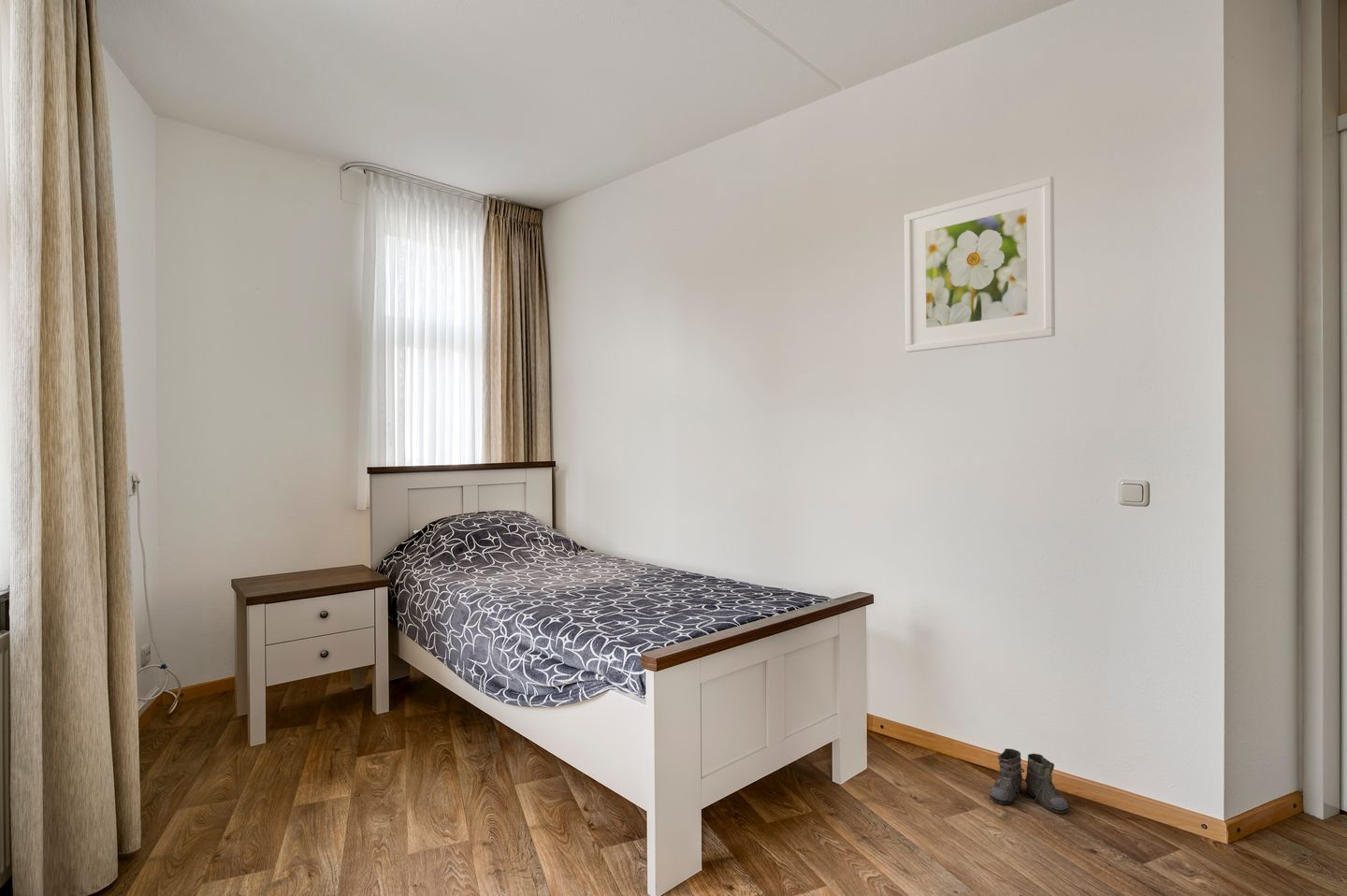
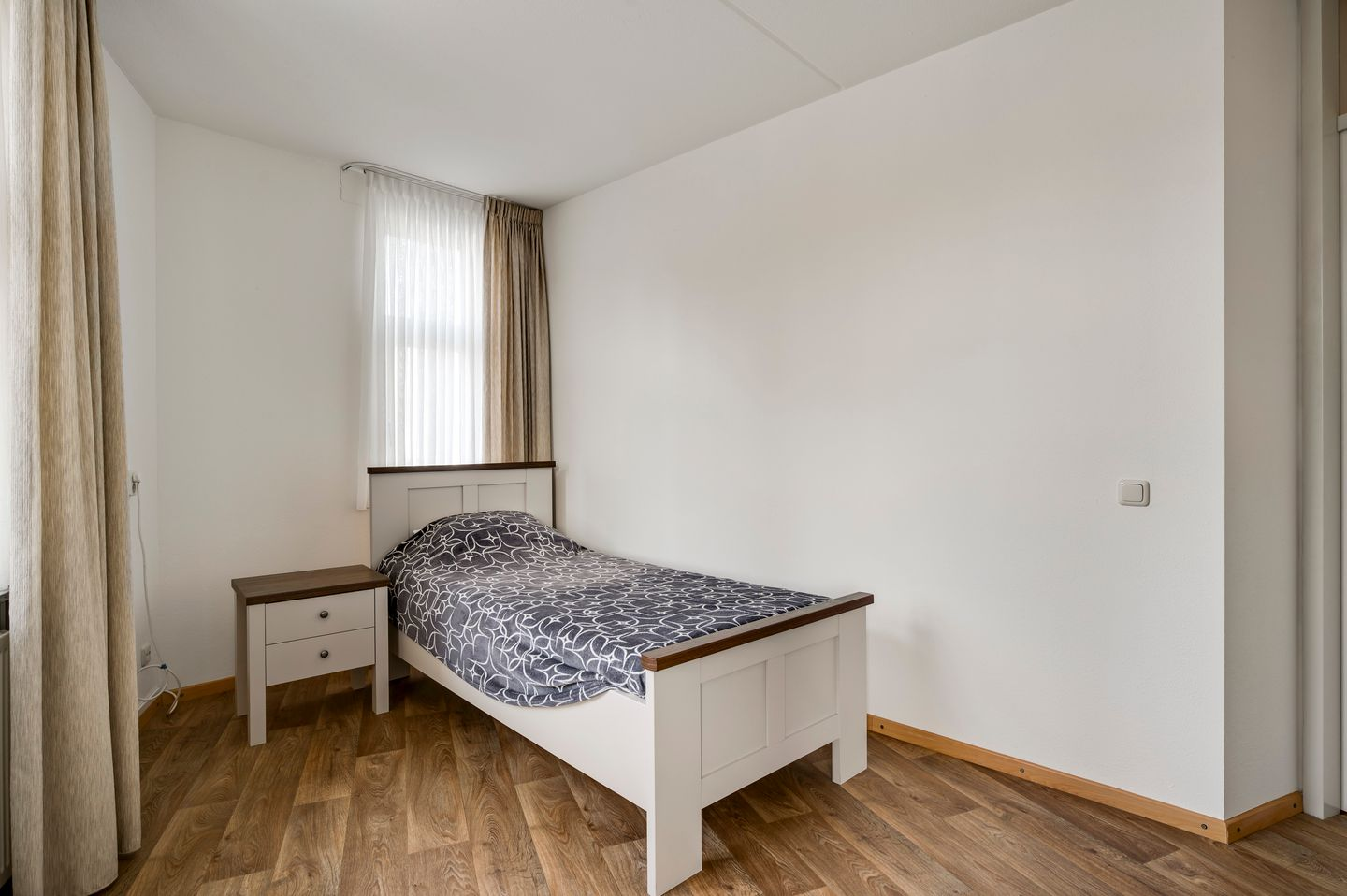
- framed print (974, 270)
- boots (1025, 778)
